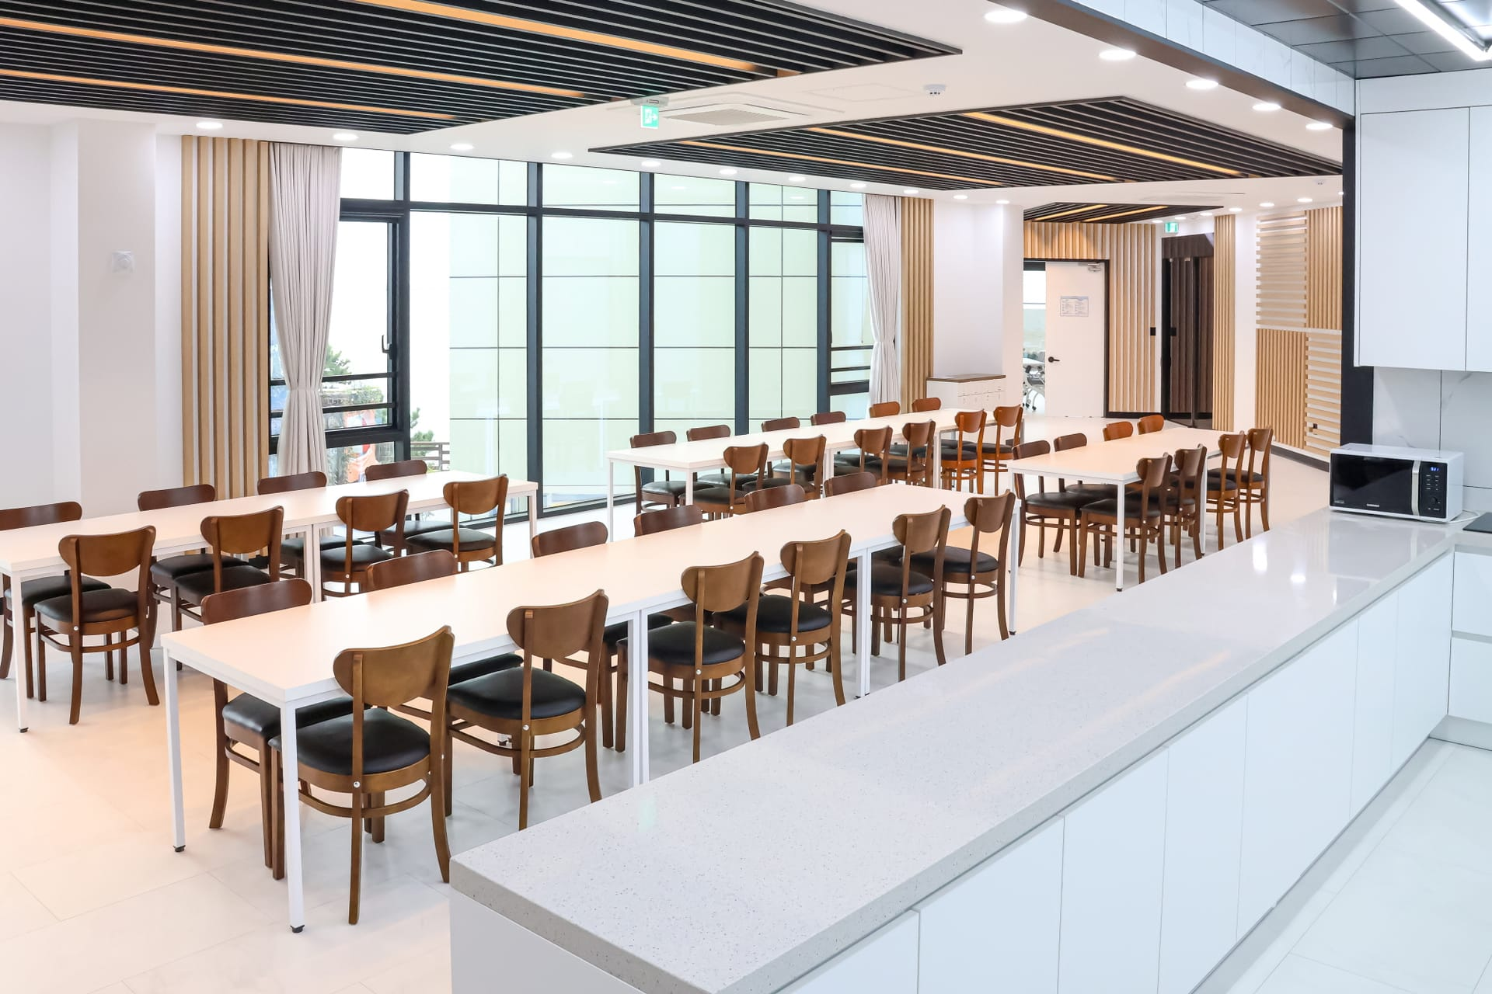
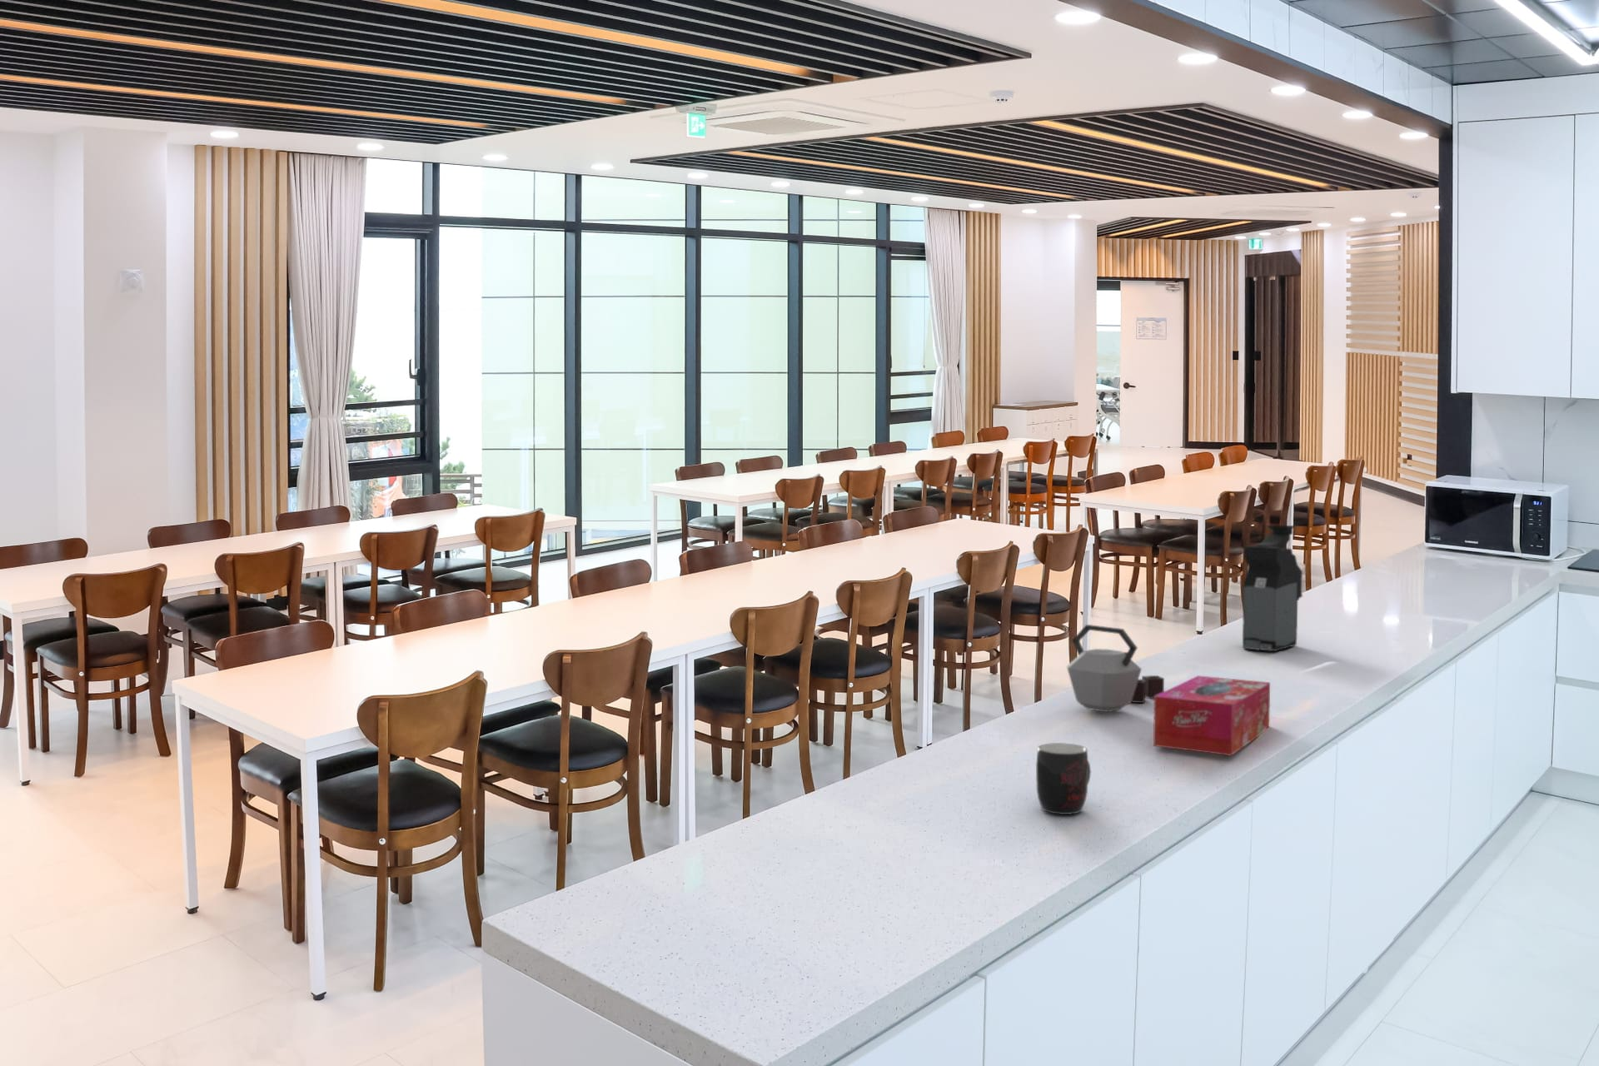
+ mug (1067, 777)
+ kettle (1123, 664)
+ tissue box (1214, 713)
+ coffee maker (1273, 587)
